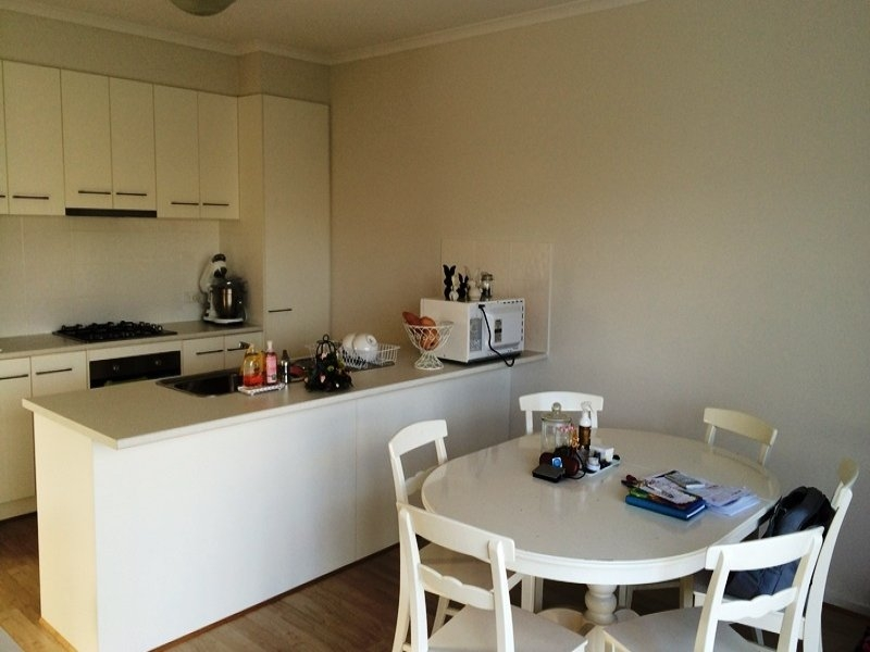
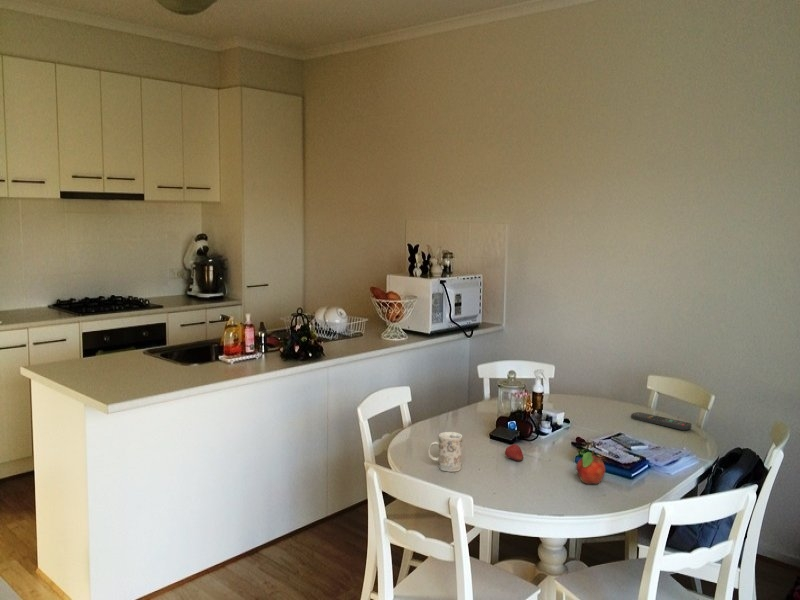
+ mug (446, 451)
+ fruit (514, 451)
+ fruit (590, 466)
+ remote control (660, 420)
